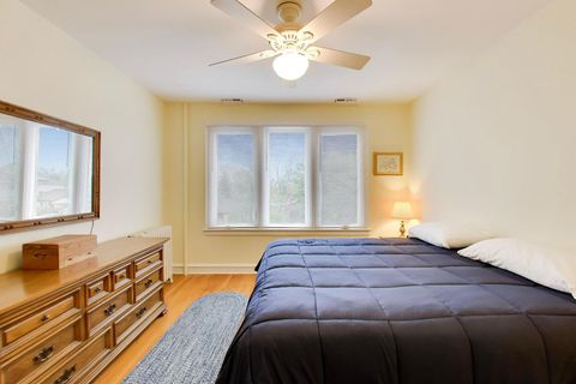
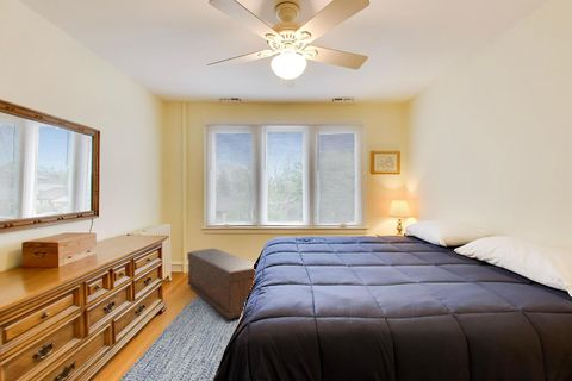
+ bench (220, 276)
